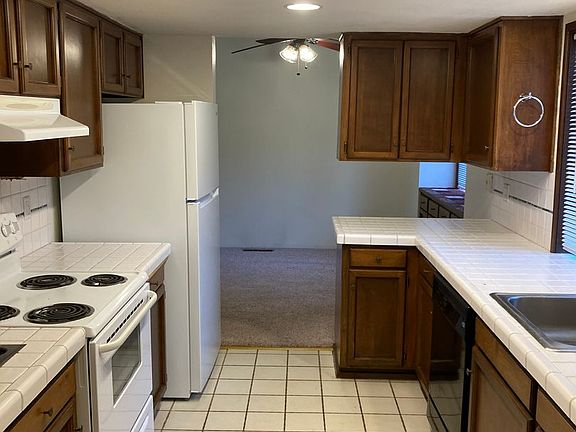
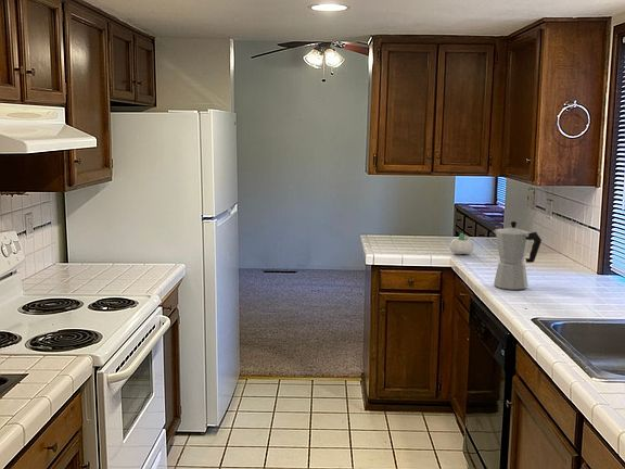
+ succulent planter (461, 243)
+ moka pot (514, 254)
